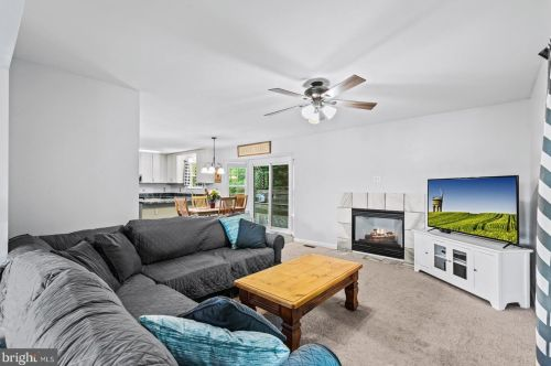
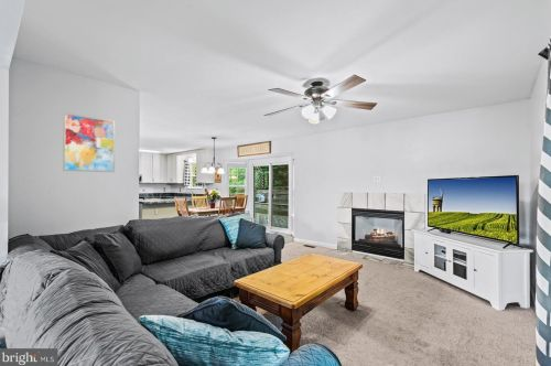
+ wall art (90, 144)
